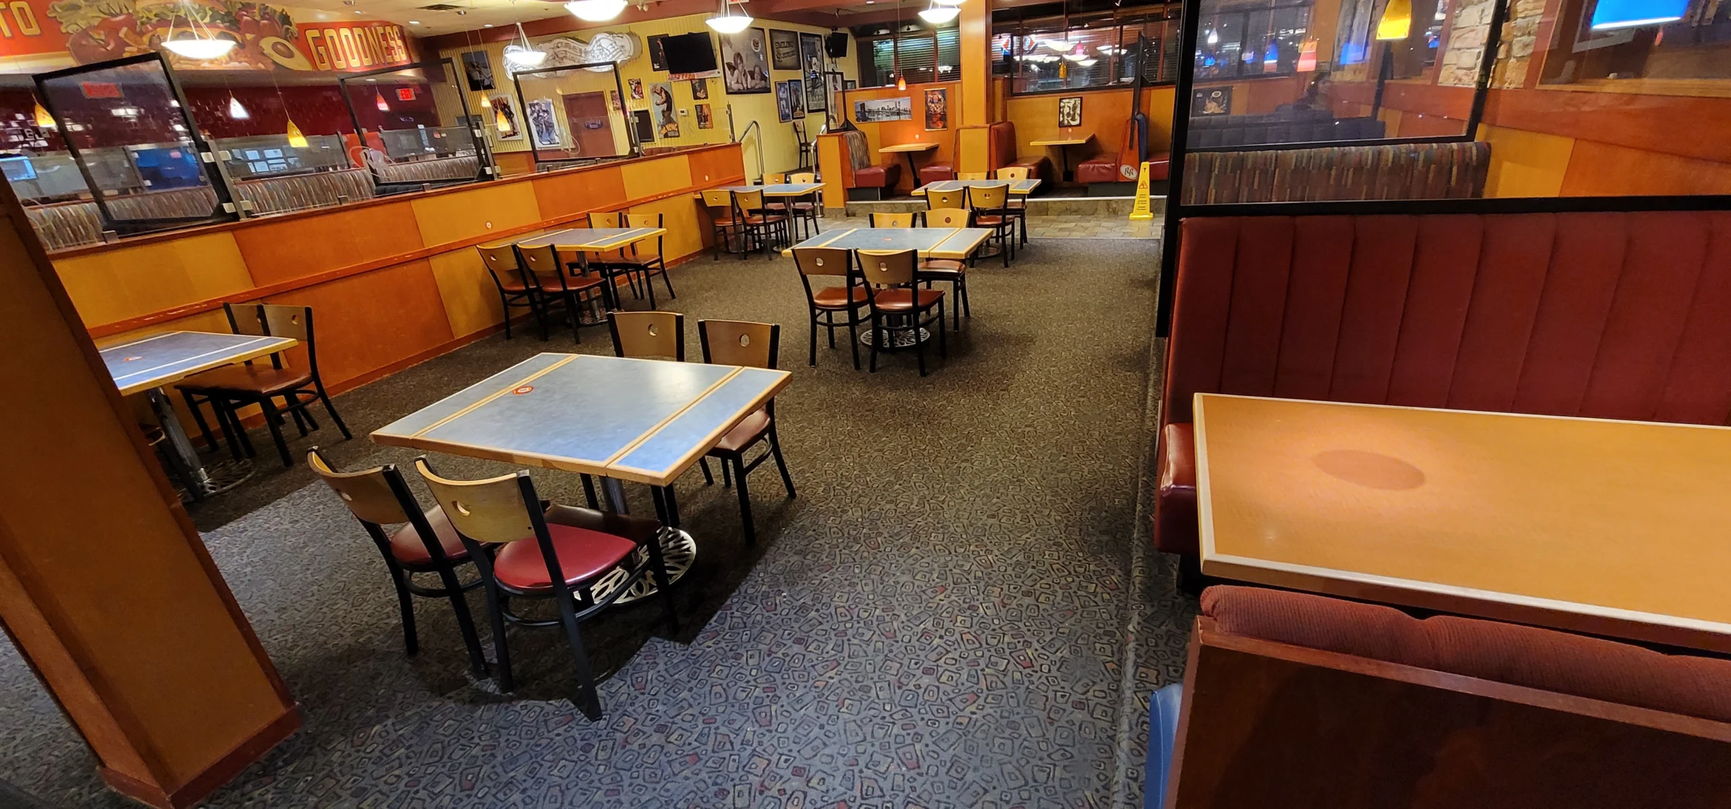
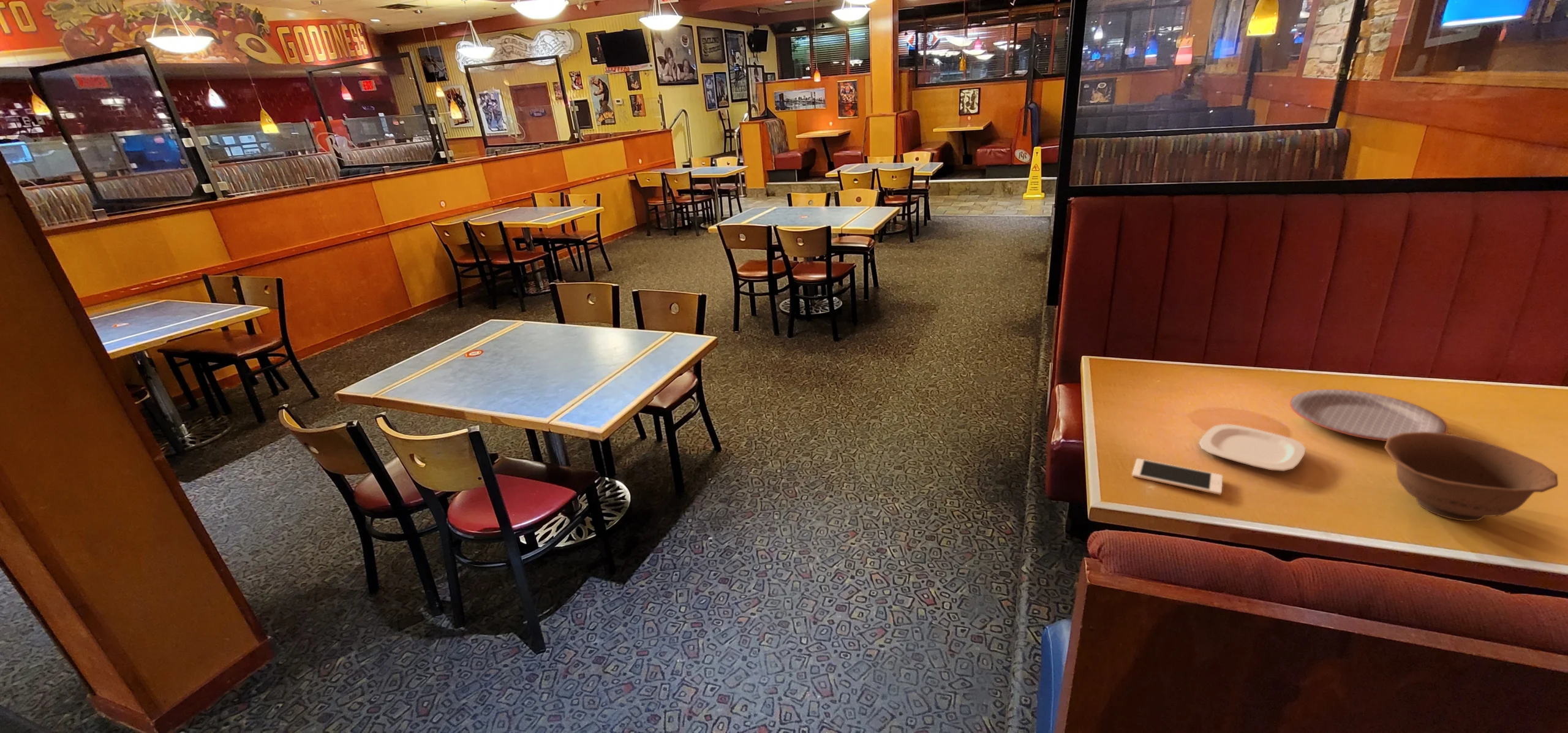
+ plate (1251, 448)
+ plate (1363, 417)
+ cell phone (1177, 476)
+ bowl (1457, 483)
